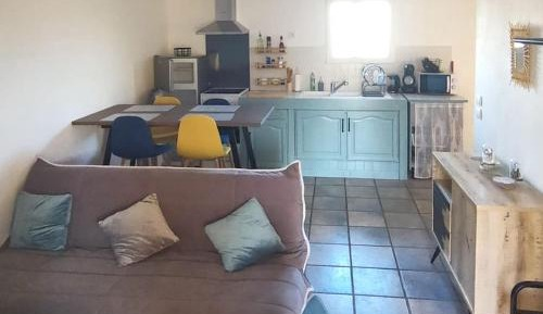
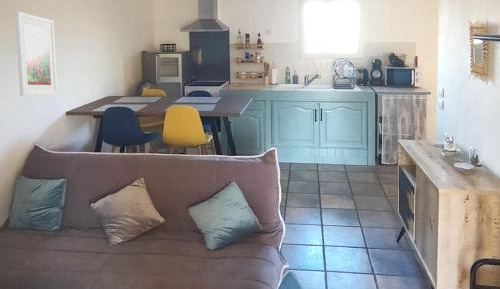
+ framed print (37, 56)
